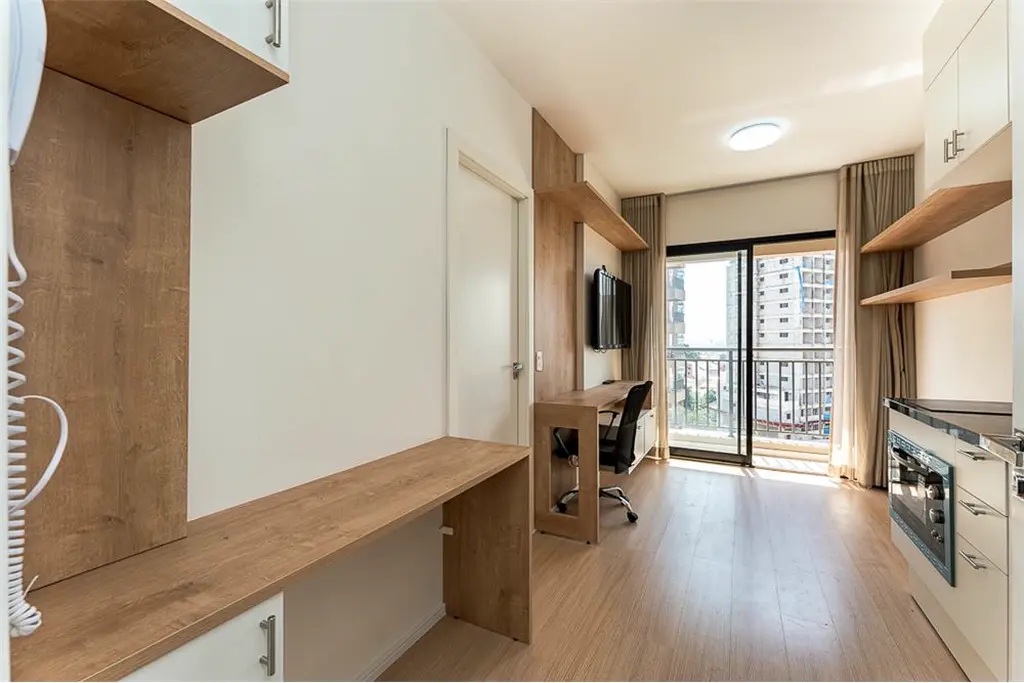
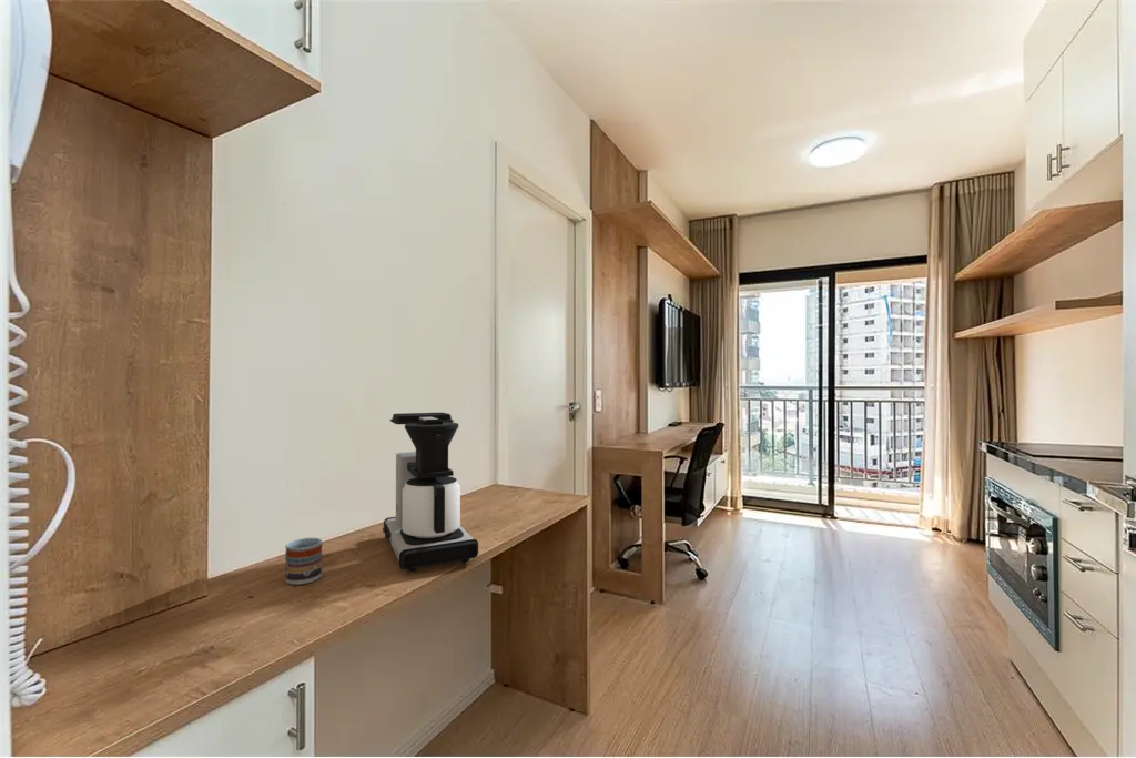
+ cup (300, 559)
+ coffee maker (427, 482)
